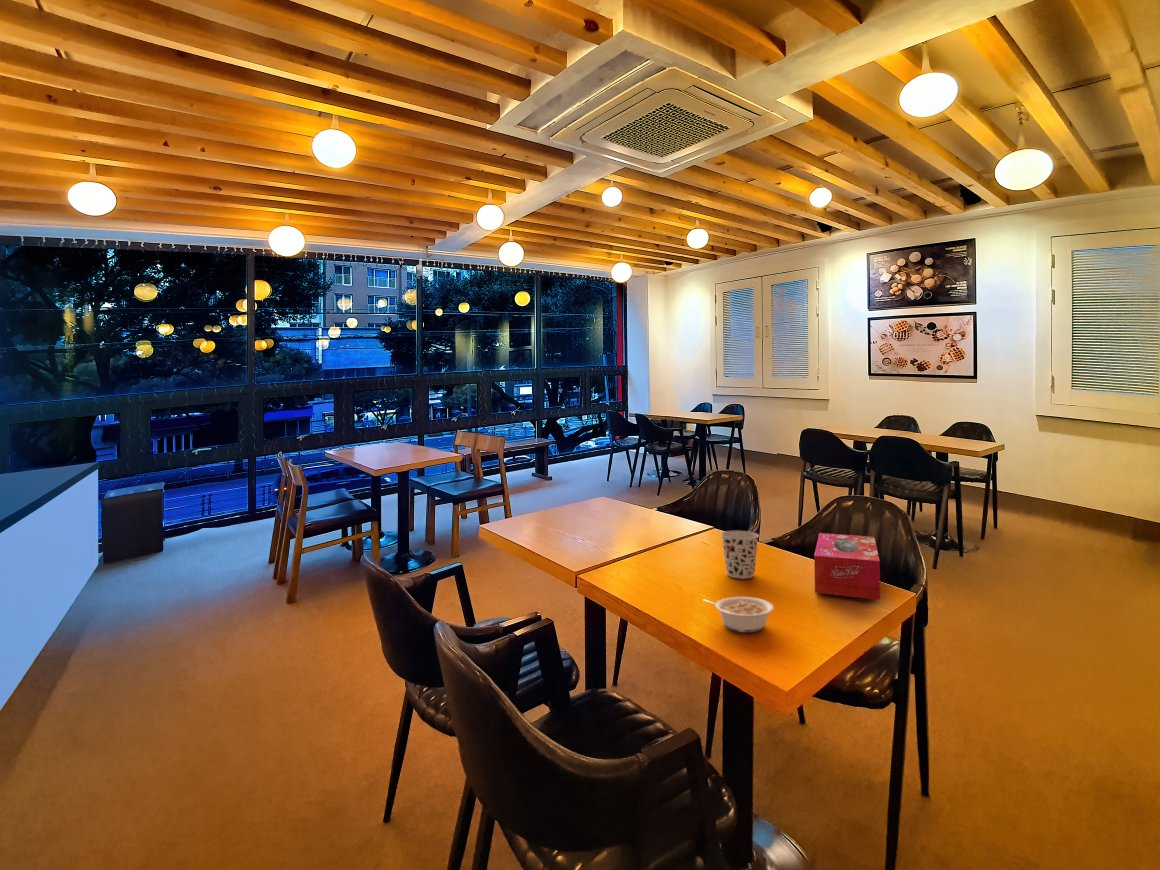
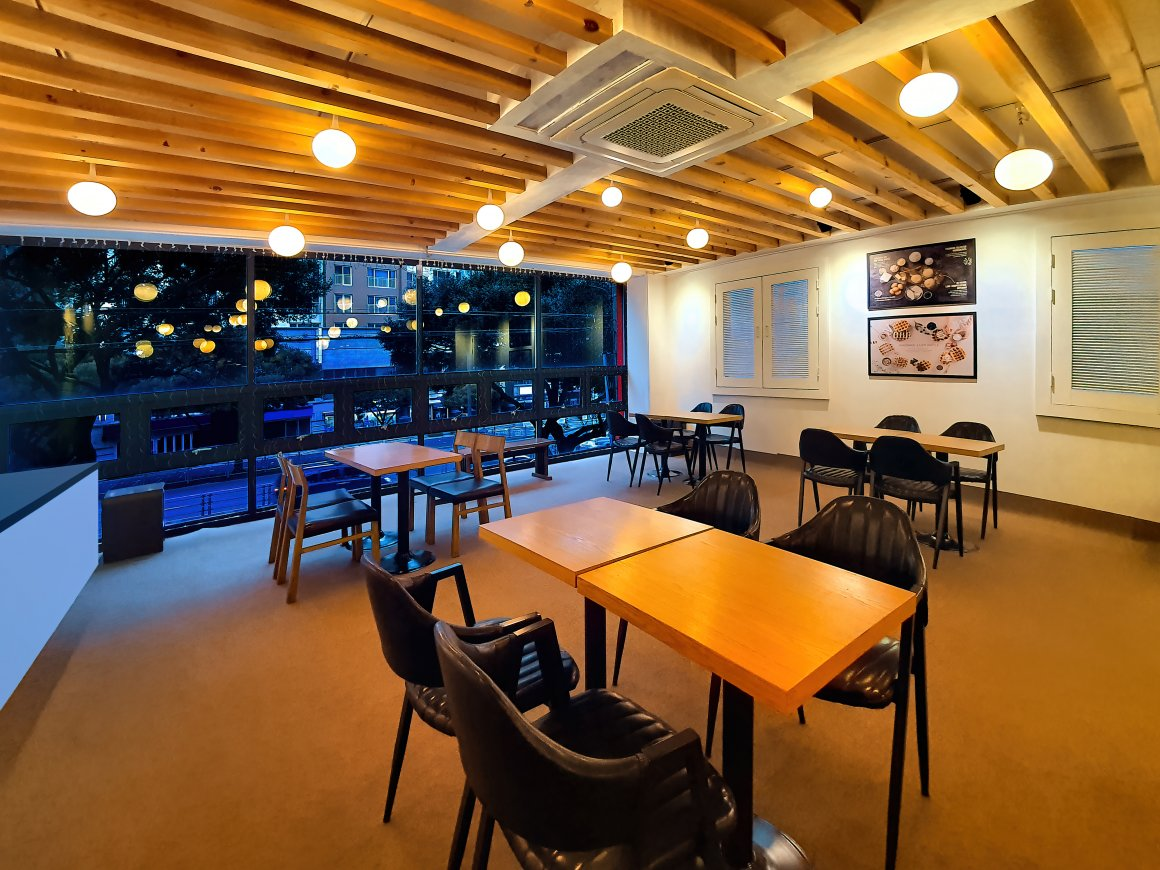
- legume (742, 613)
- cup (740, 554)
- tissue box (846, 562)
